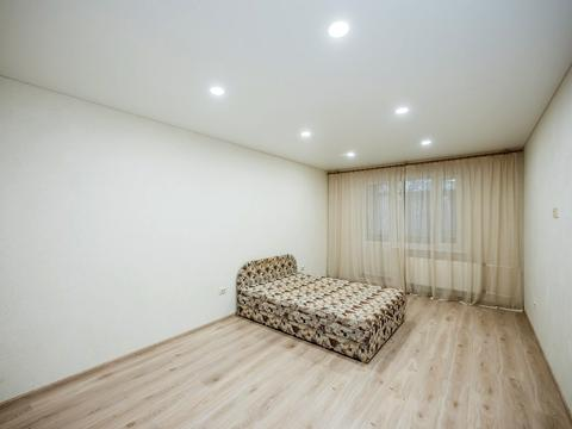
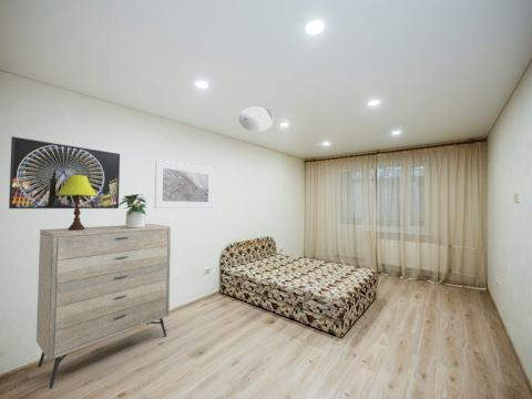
+ ceiling light (256, 119)
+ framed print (72, 174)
+ dresser (111, 288)
+ table lamp (76, 202)
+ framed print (187, 186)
+ potted plant (133, 209)
